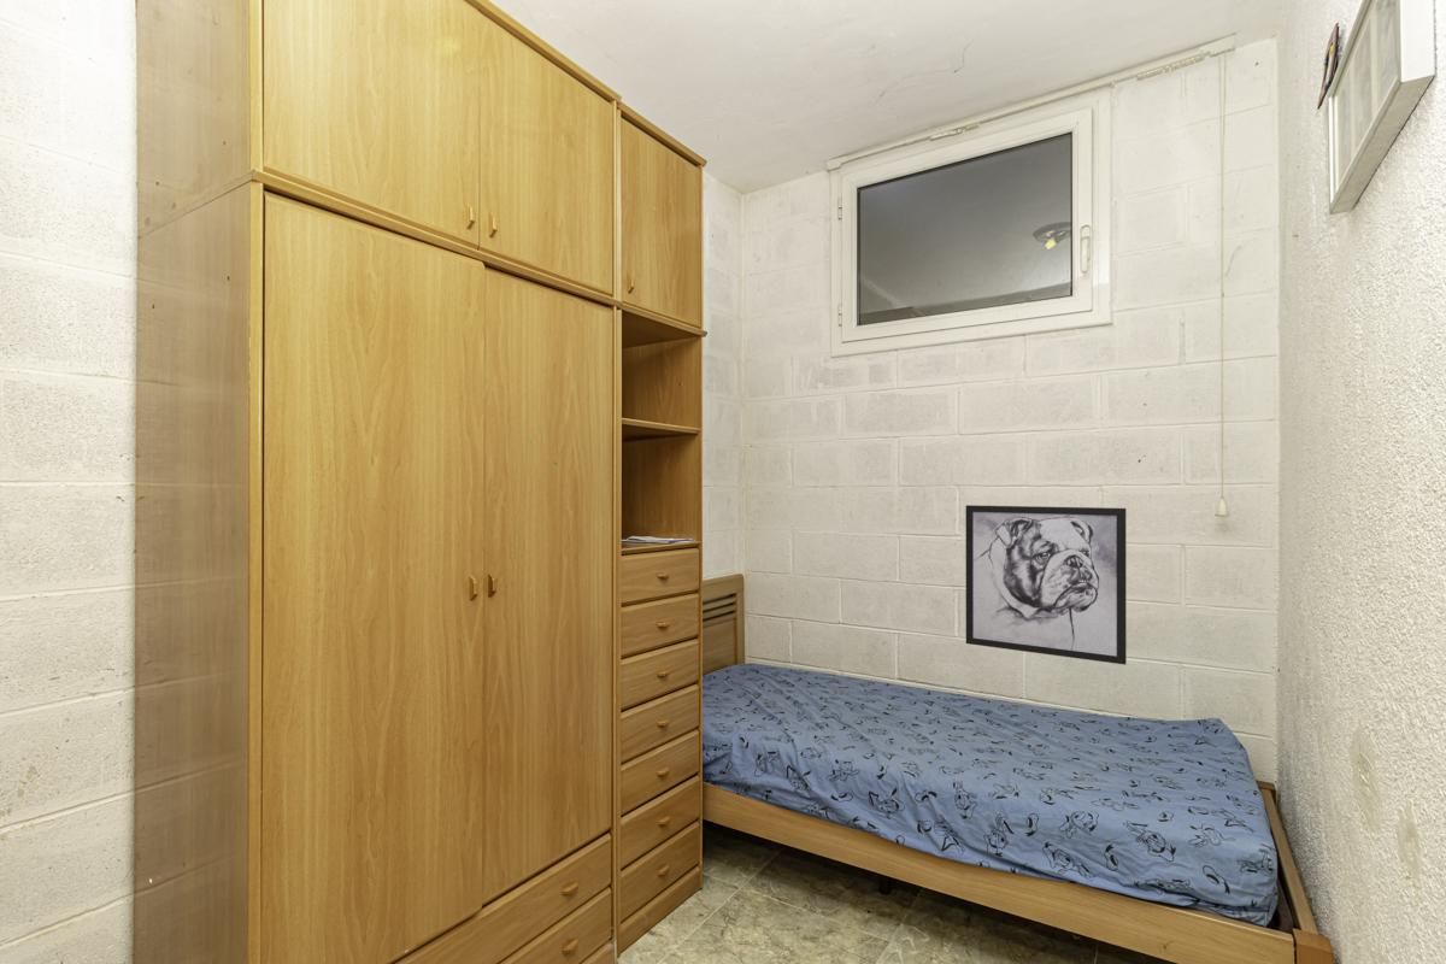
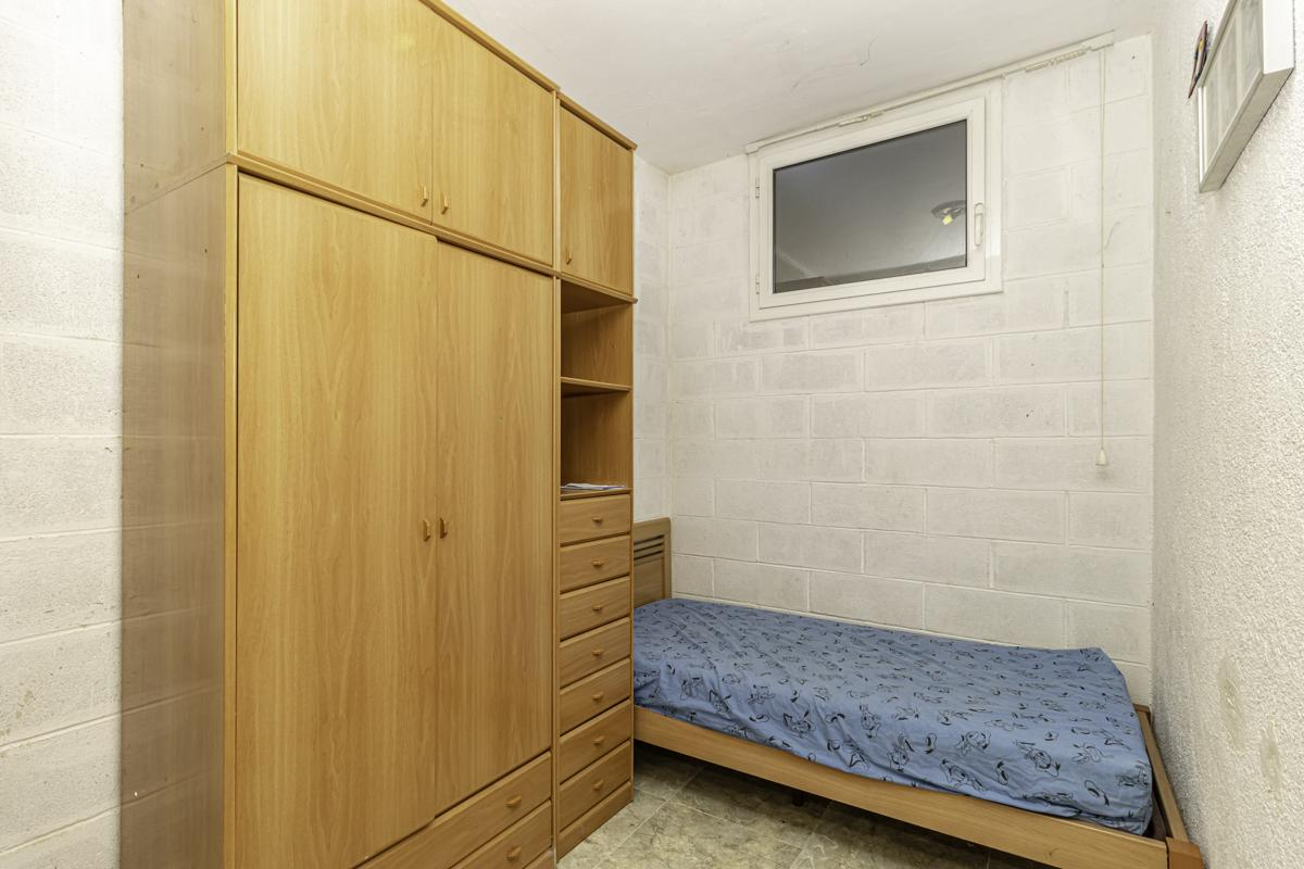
- wall art (1041, 580)
